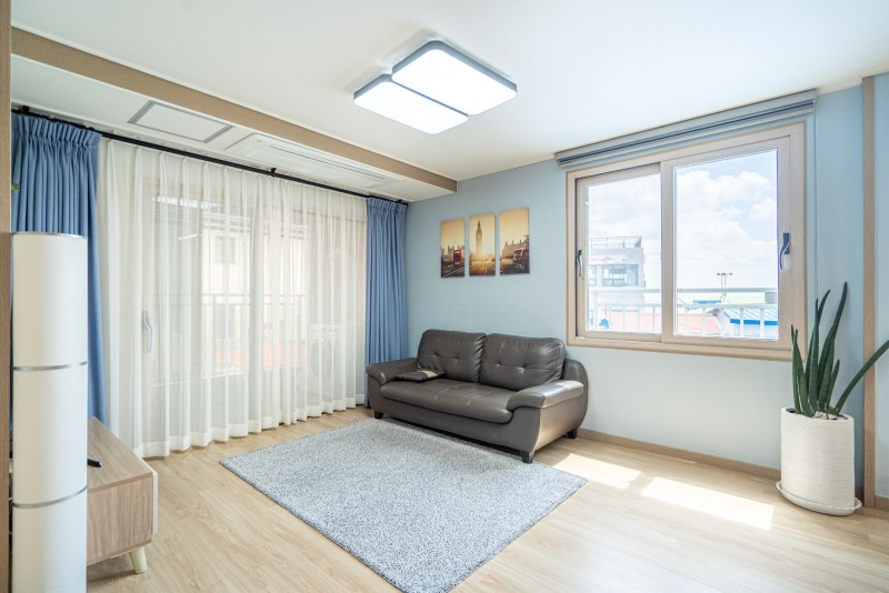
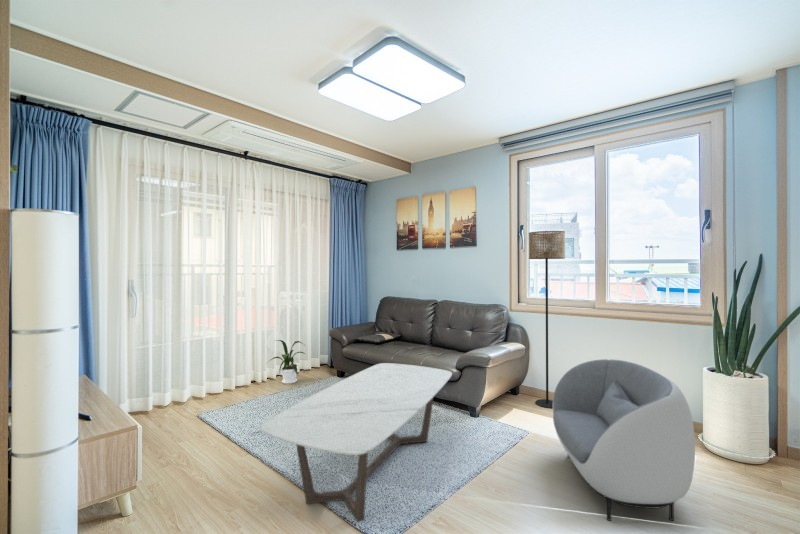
+ house plant (288, 360)
+ floor lamp (546, 318)
+ armchair (614, 428)
+ coffee table (375, 430)
